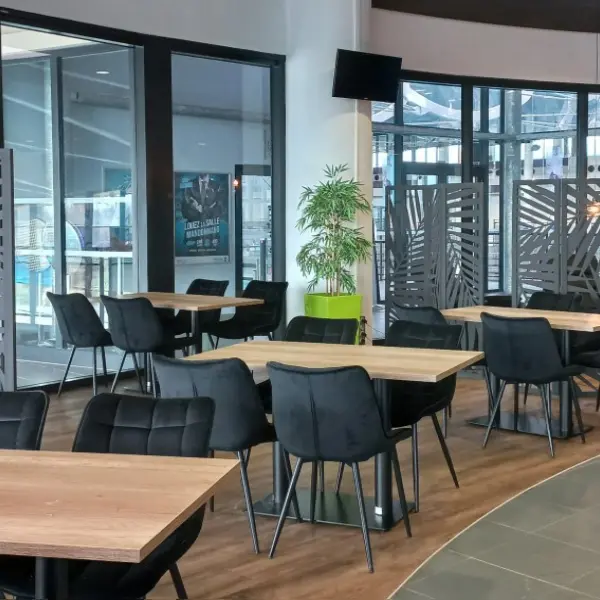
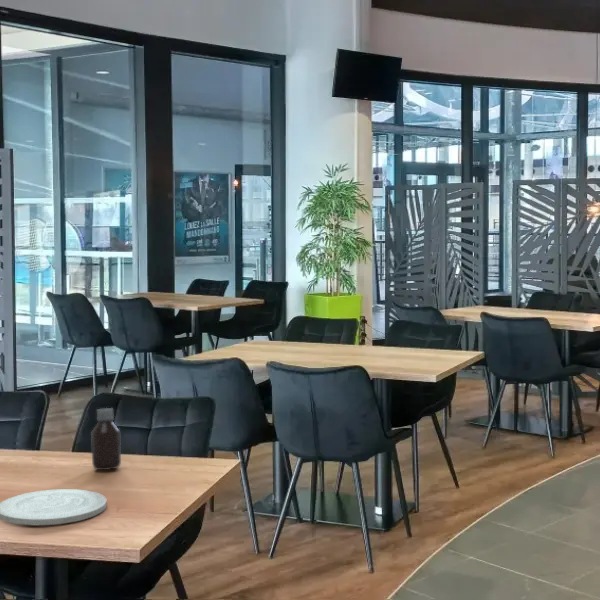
+ bottle (106, 438)
+ plate (52, 506)
